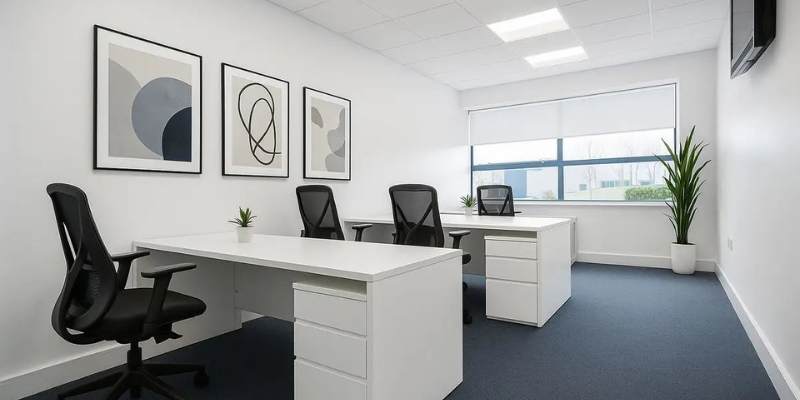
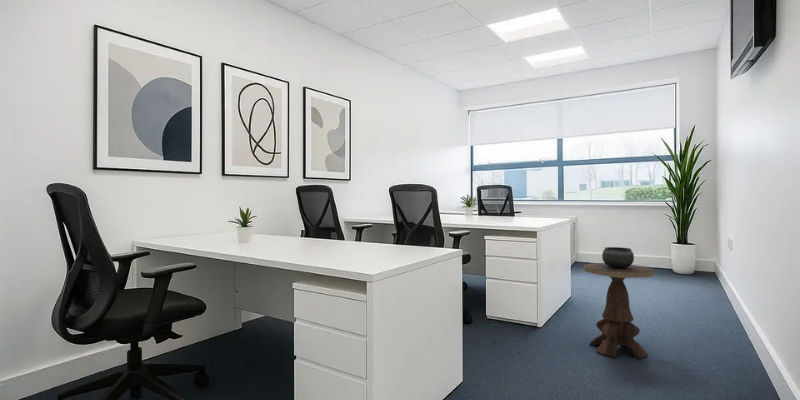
+ side table (617, 298)
